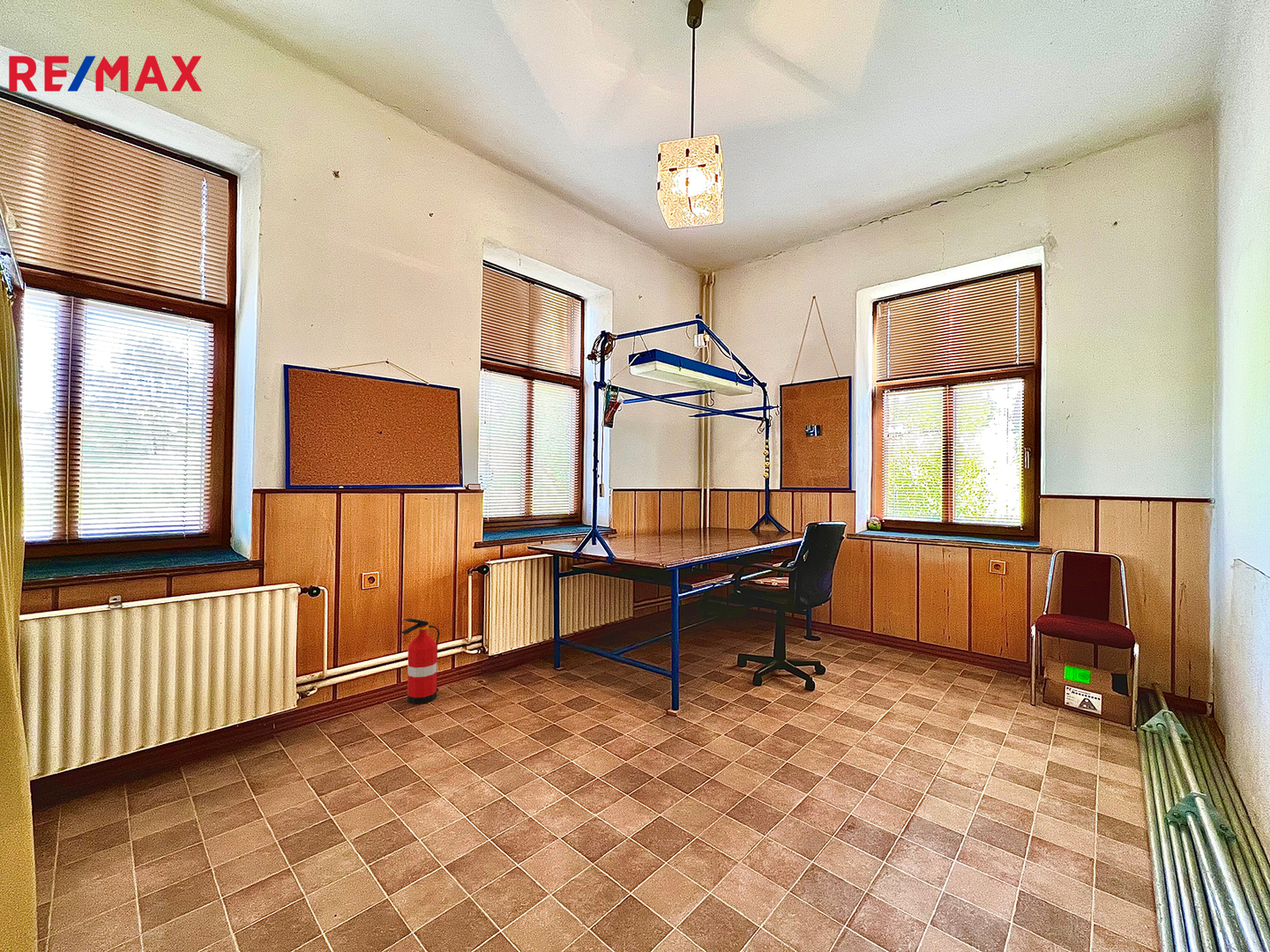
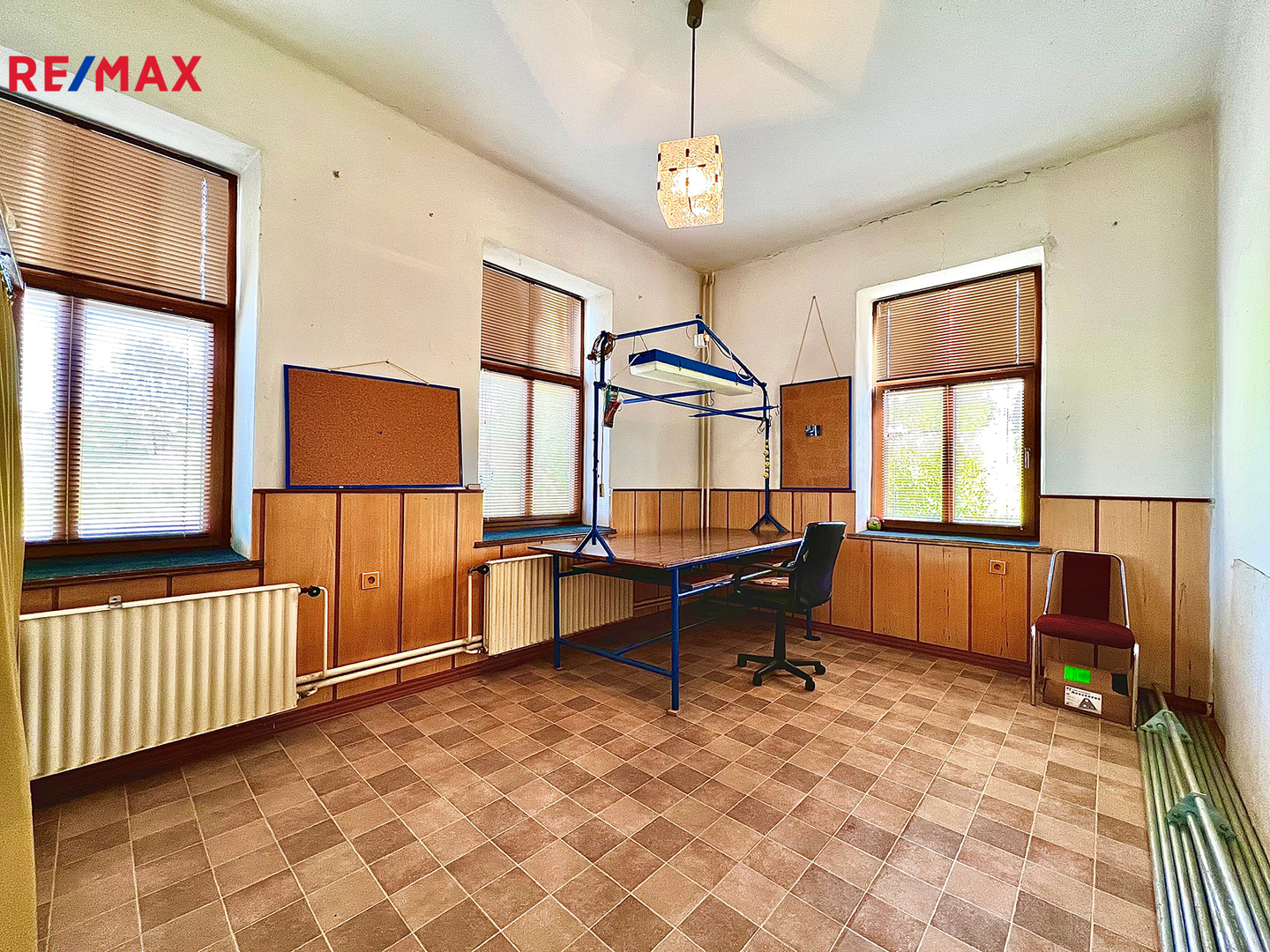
- fire extinguisher (421, 658)
